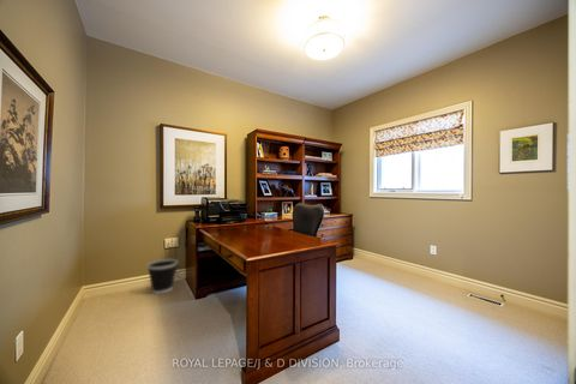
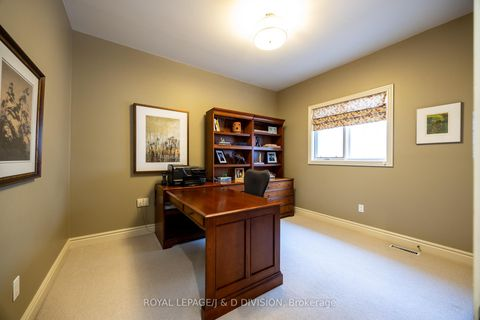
- wastebasket (162, 276)
